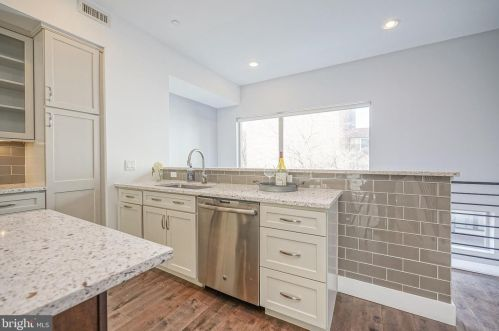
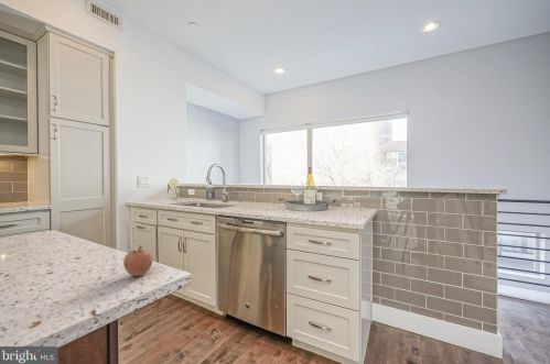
+ fruit (138, 260)
